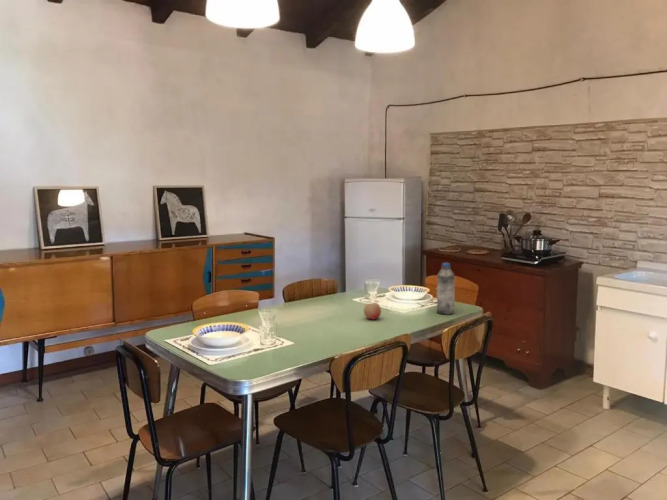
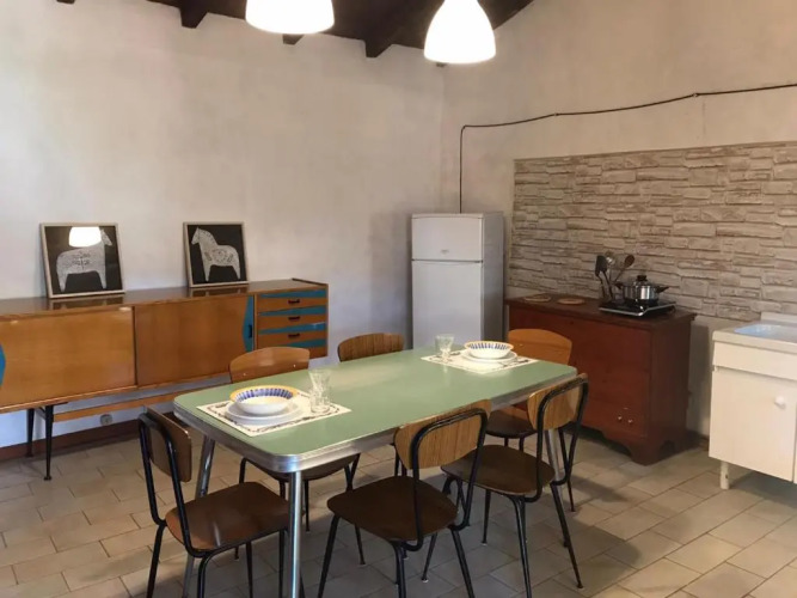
- water bottle (445, 287)
- fruit (372, 310)
